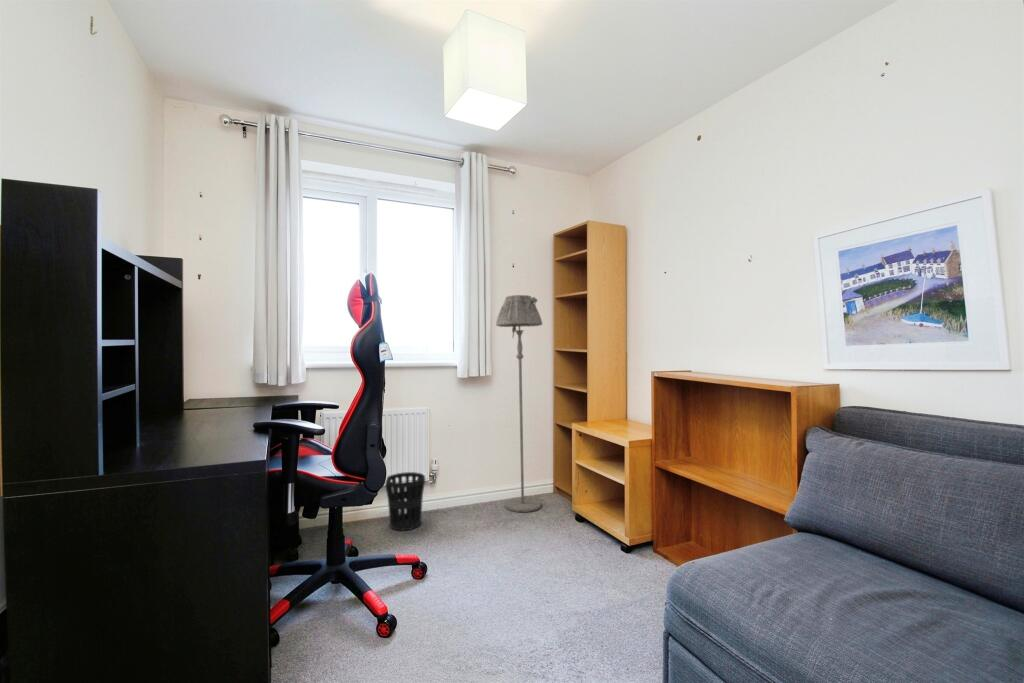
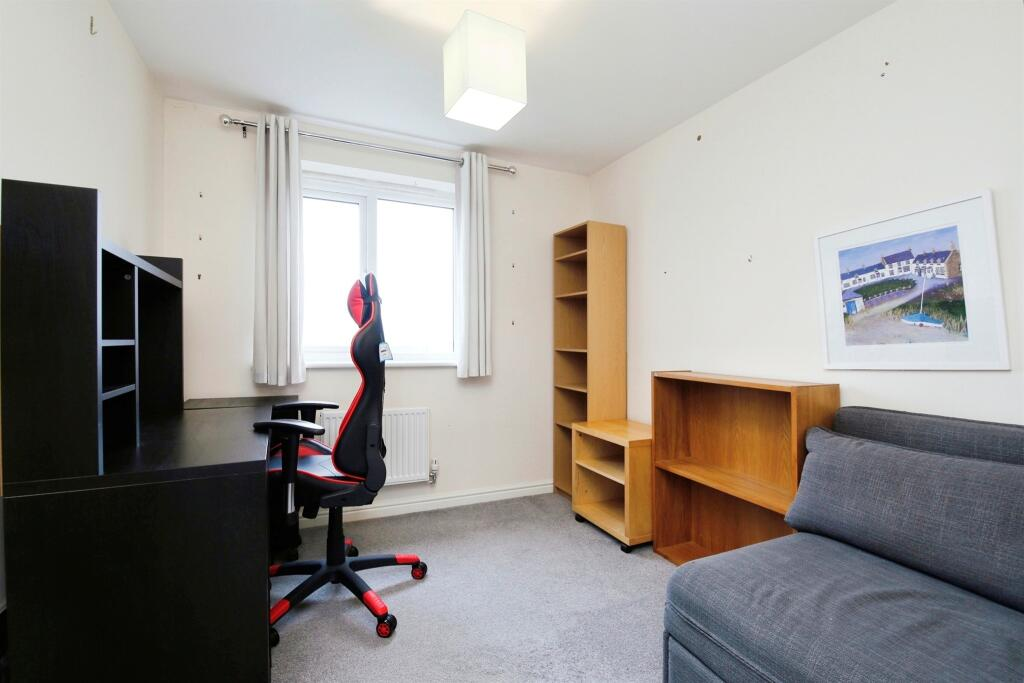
- wastebasket (405, 501)
- floor lamp (520, 400)
